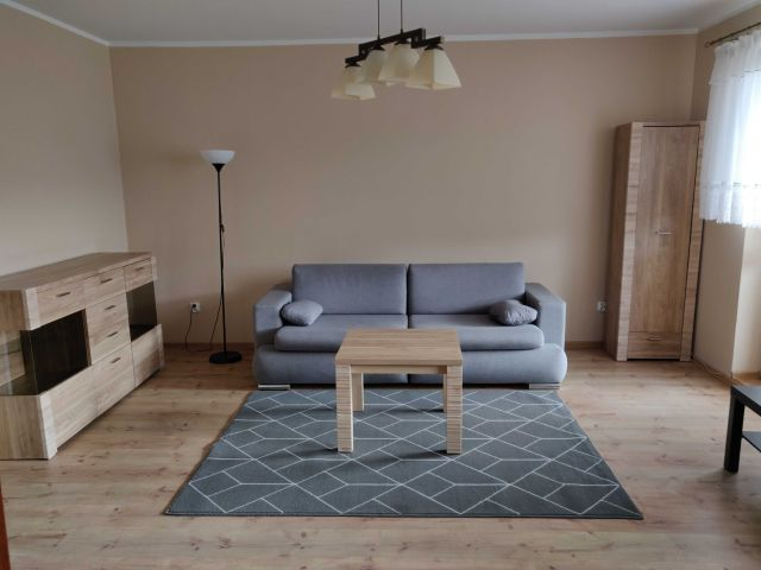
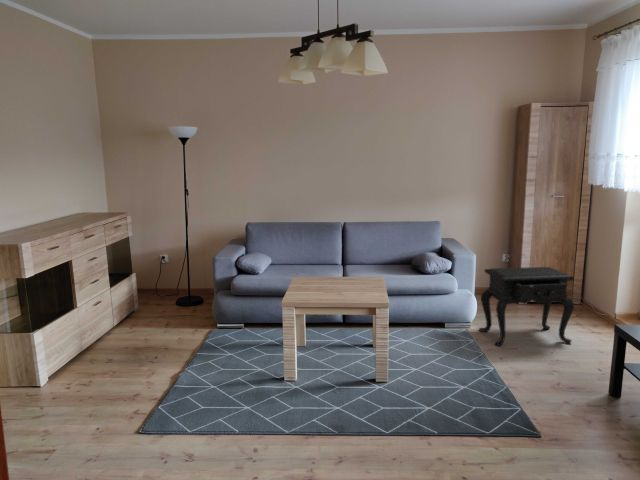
+ side table (527, 302)
